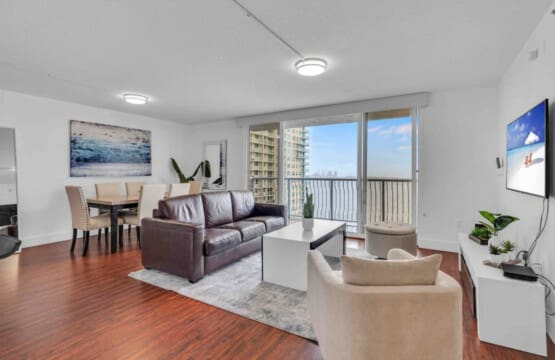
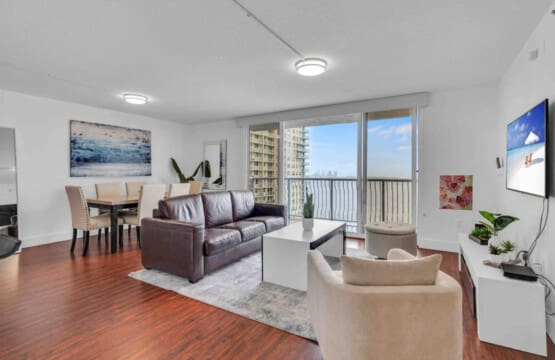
+ wall art (455, 192)
